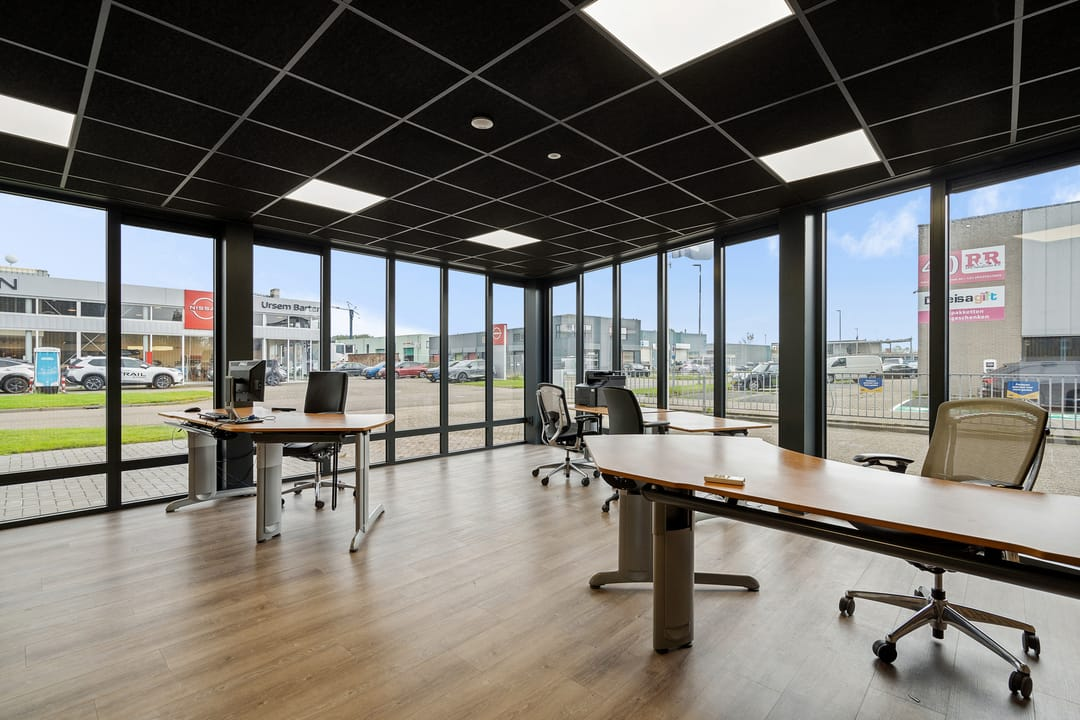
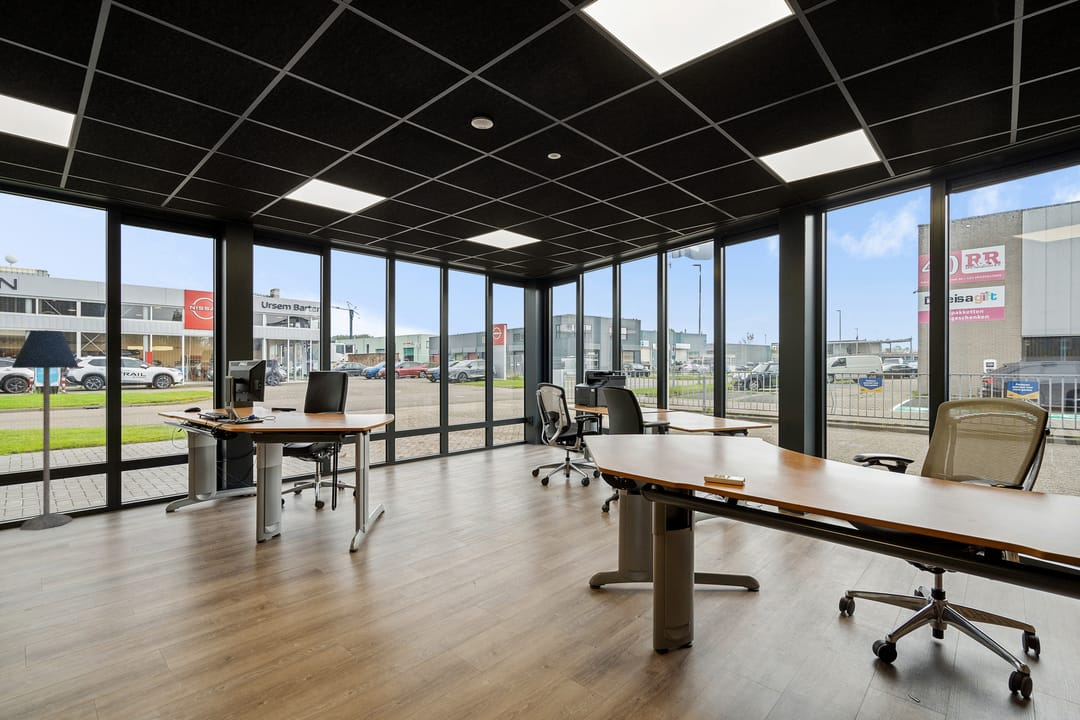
+ floor lamp (46, 427)
